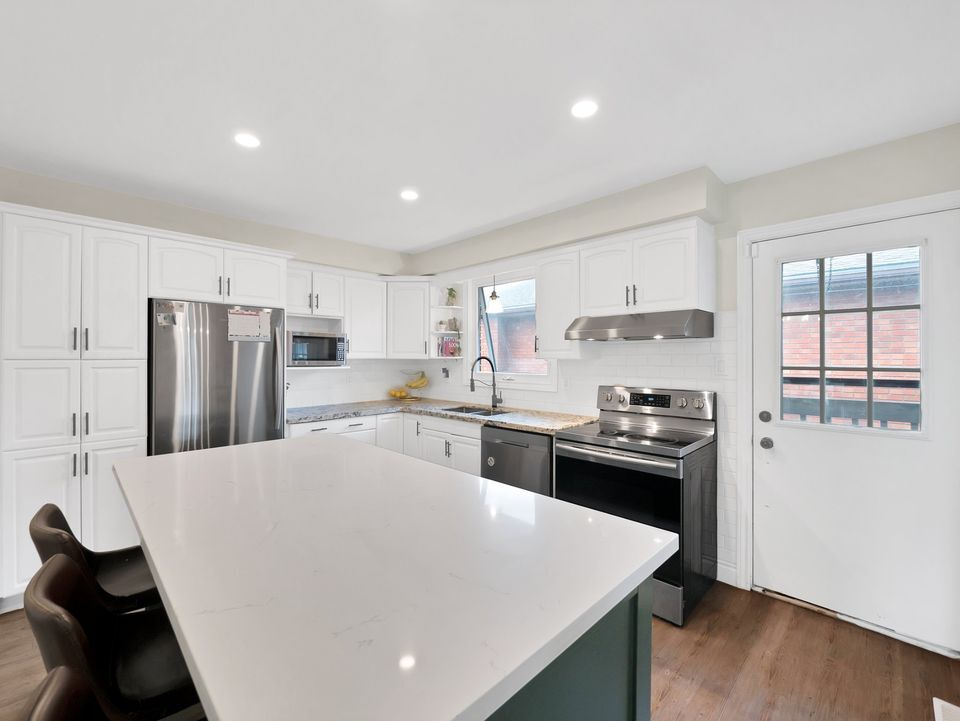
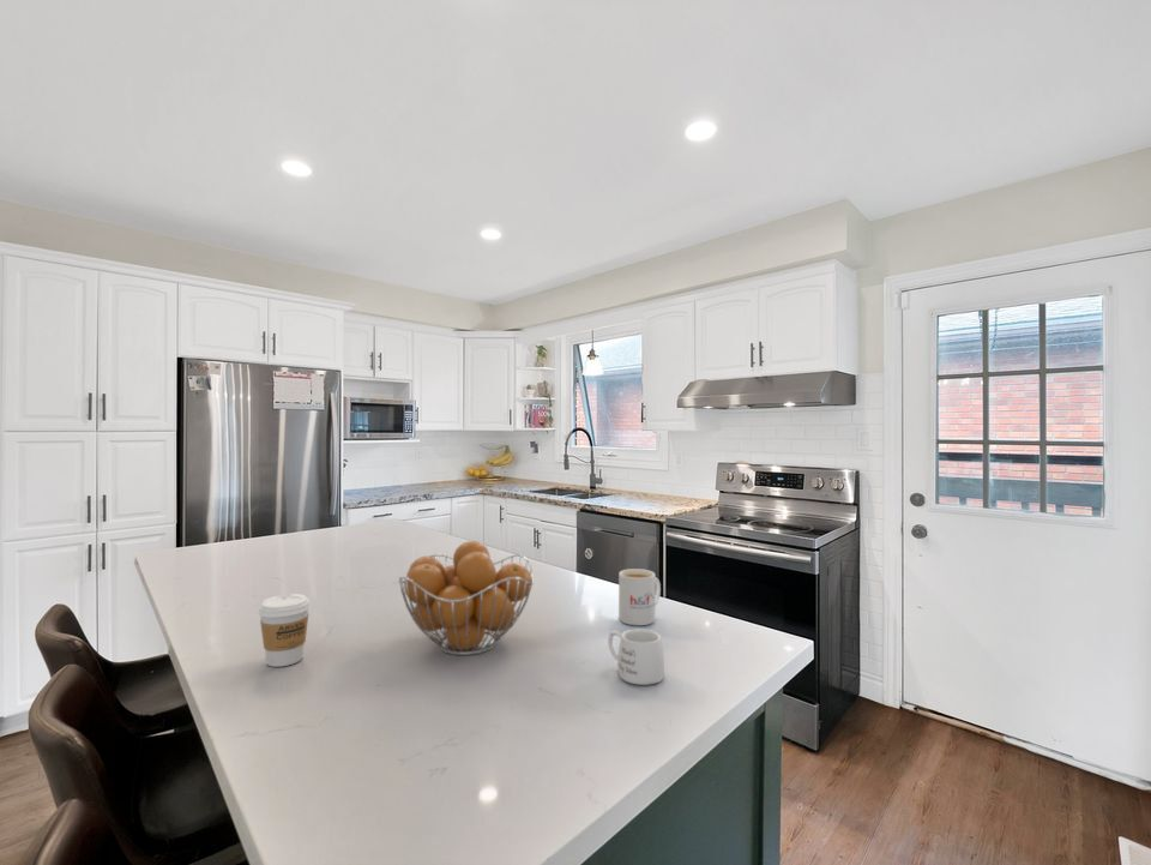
+ mug (641, 595)
+ coffee cup (284, 629)
+ mug (633, 653)
+ fruit basket (468, 595)
